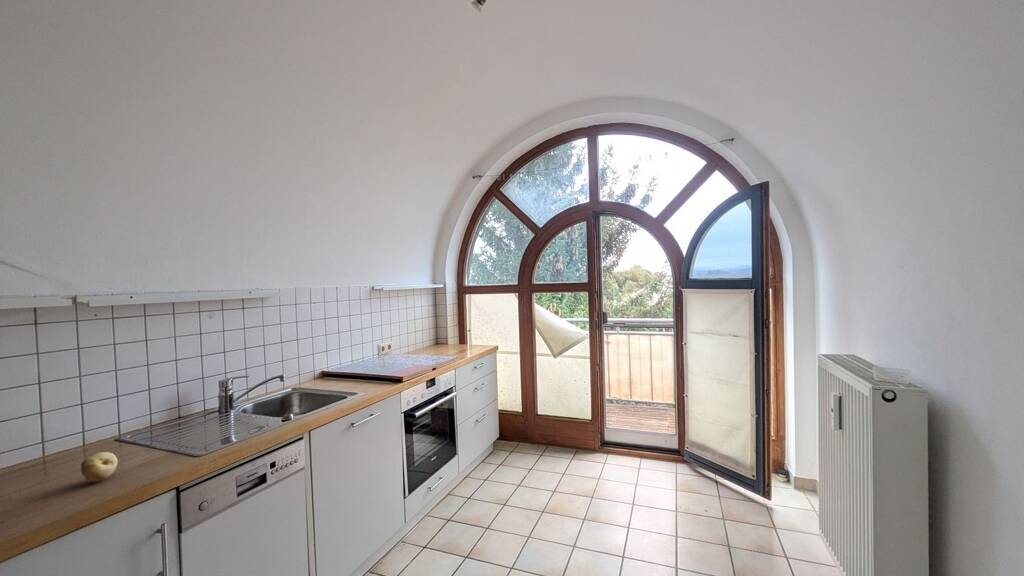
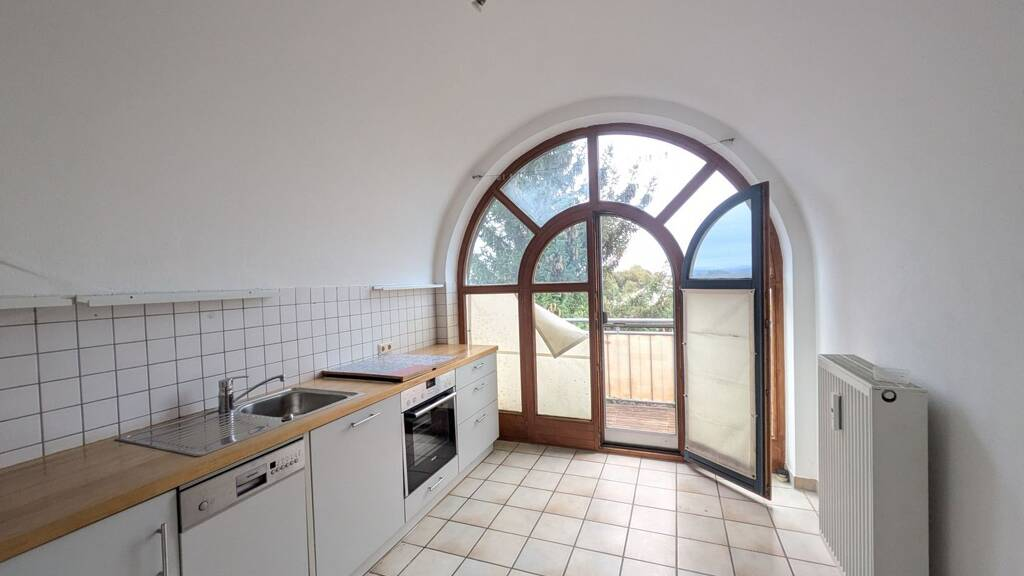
- fruit (99, 466)
